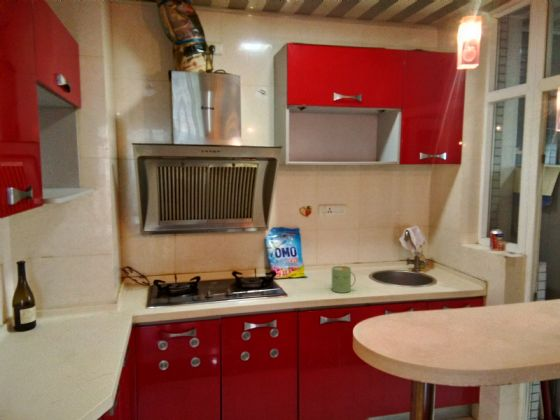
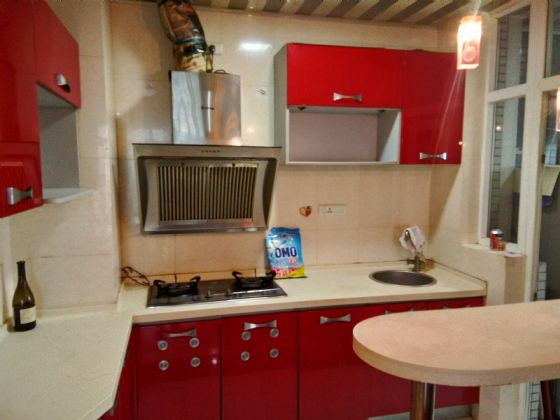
- mug (343, 279)
